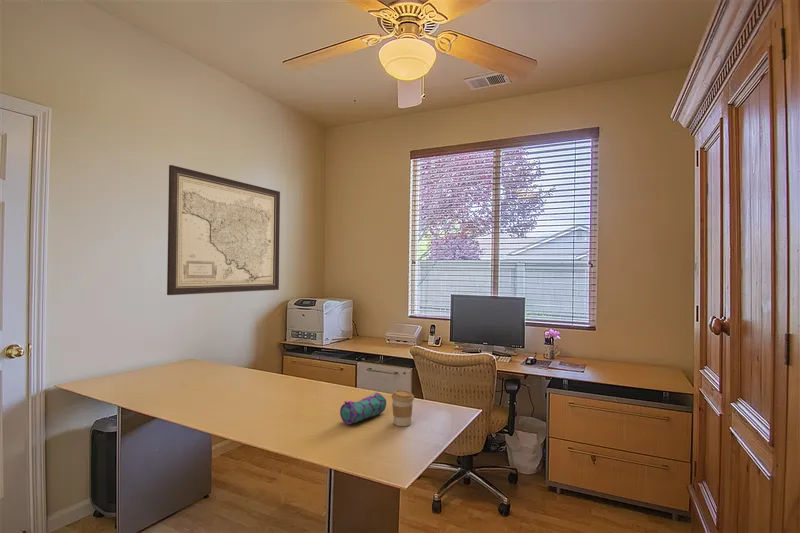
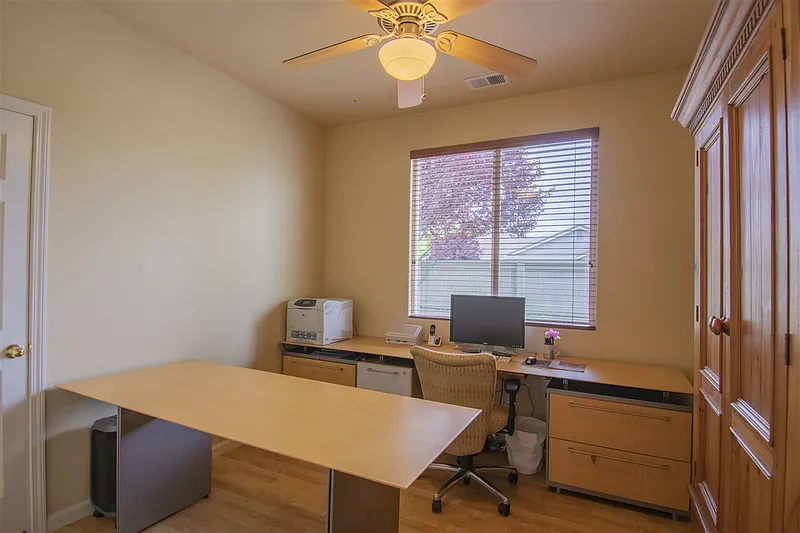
- pencil case (363, 407)
- coffee cup (402, 407)
- wall art (231, 236)
